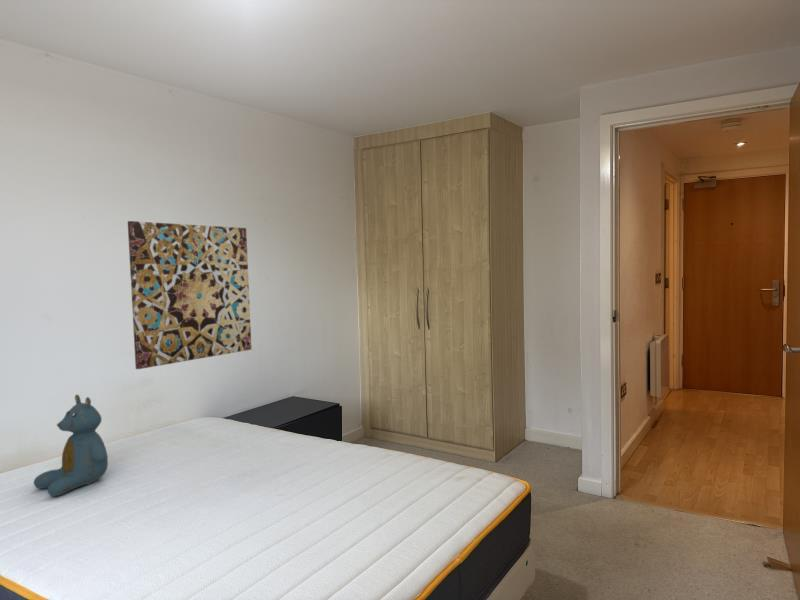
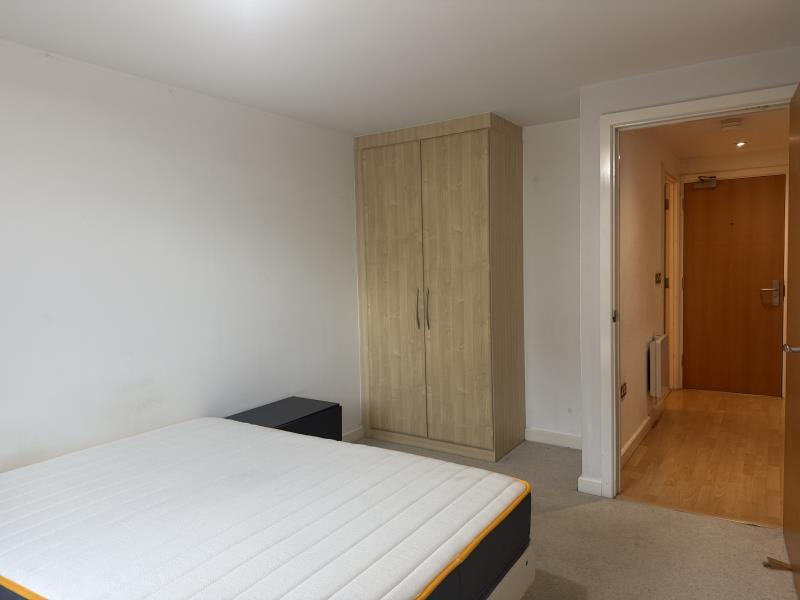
- wall art (195, 292)
- teddy bear (70, 442)
